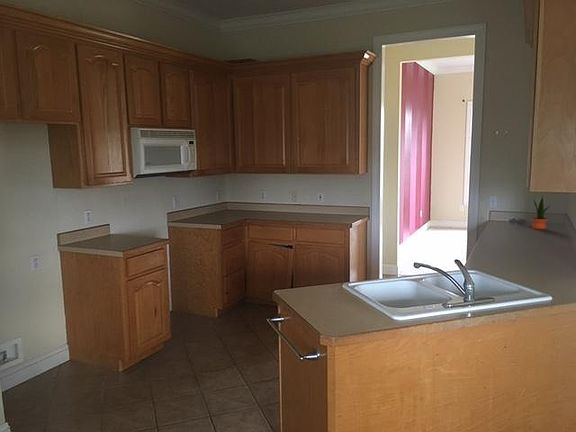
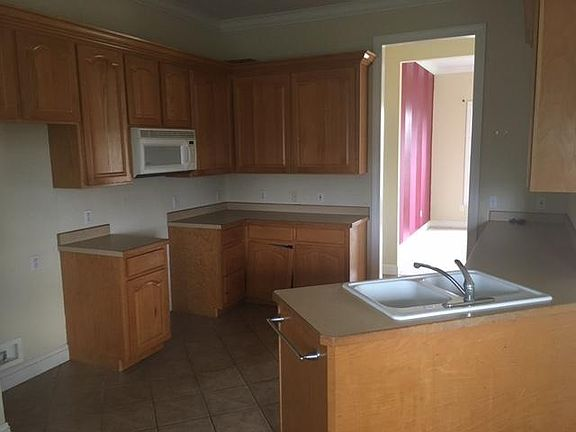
- potted plant (541, 212)
